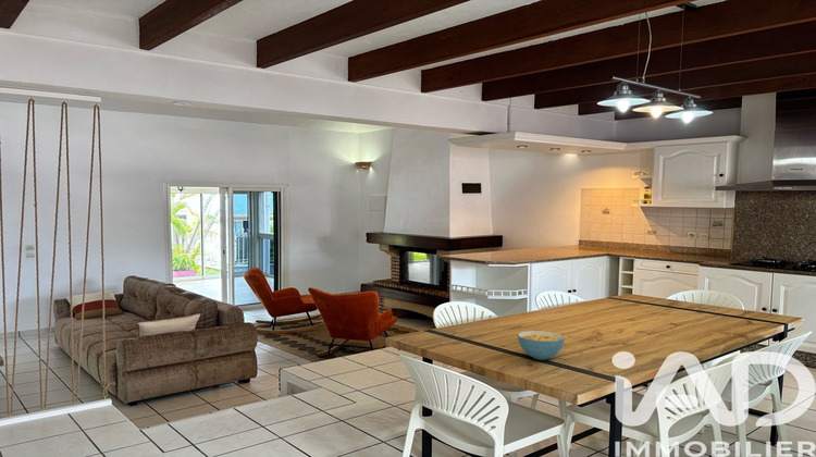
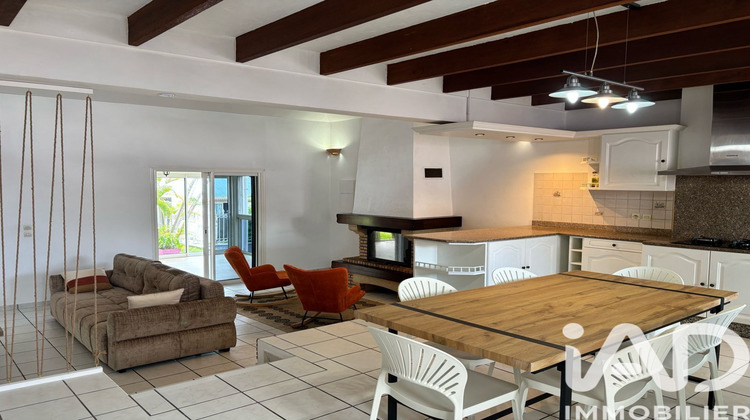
- cereal bowl (540, 346)
